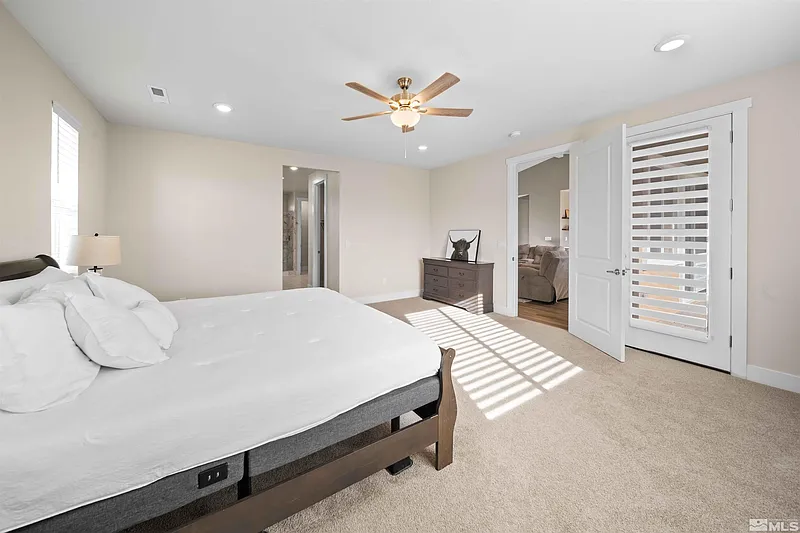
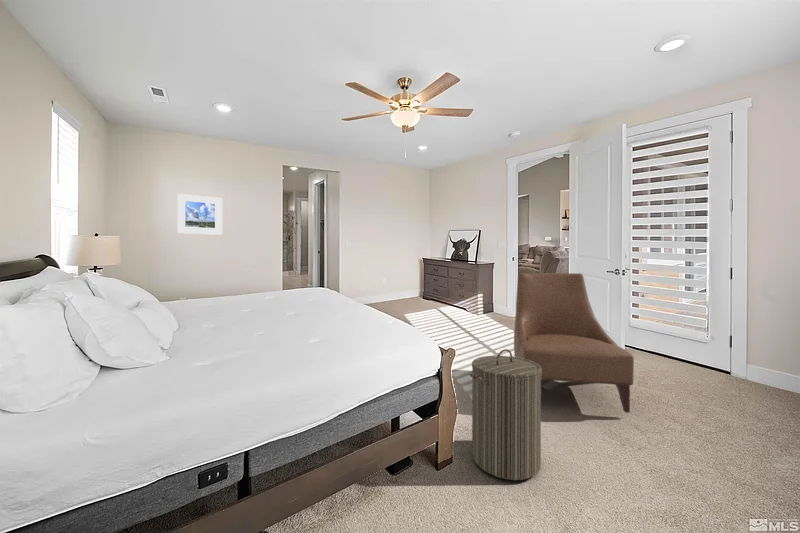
+ laundry hamper (505, 404)
+ chair (560, 331)
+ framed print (200, 215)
